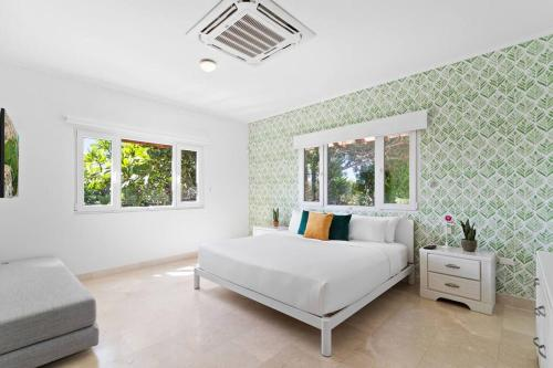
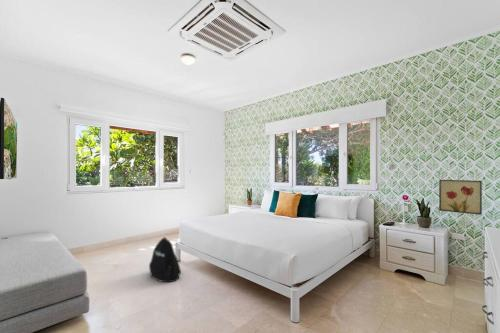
+ wall art (459, 196)
+ backpack (163, 256)
